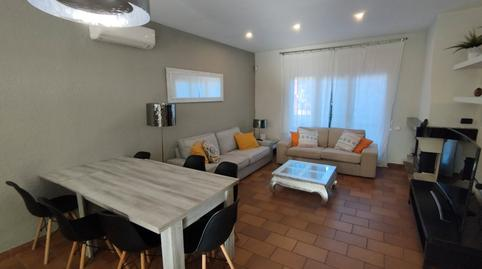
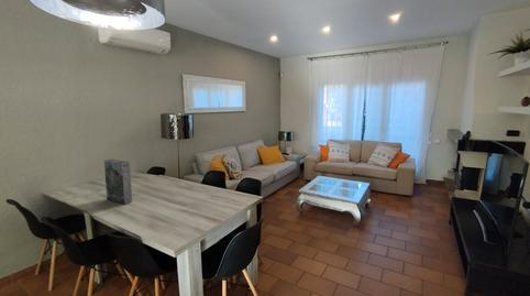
+ cereal box (118, 180)
